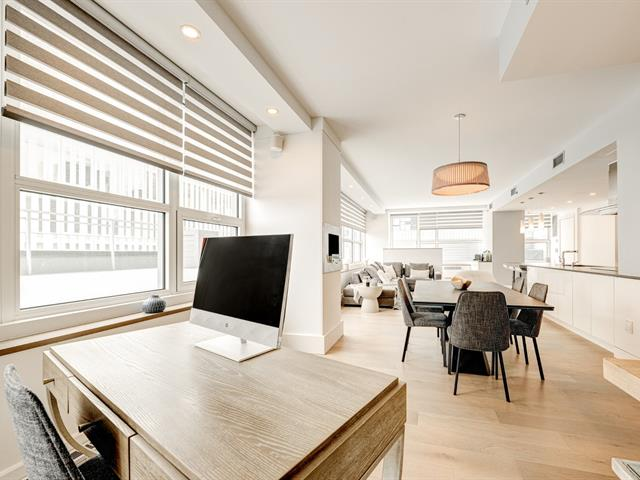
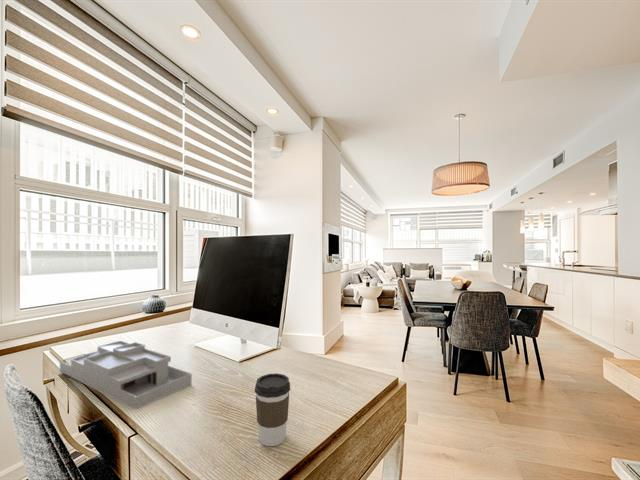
+ coffee cup (272, 409)
+ desk organizer (122, 364)
